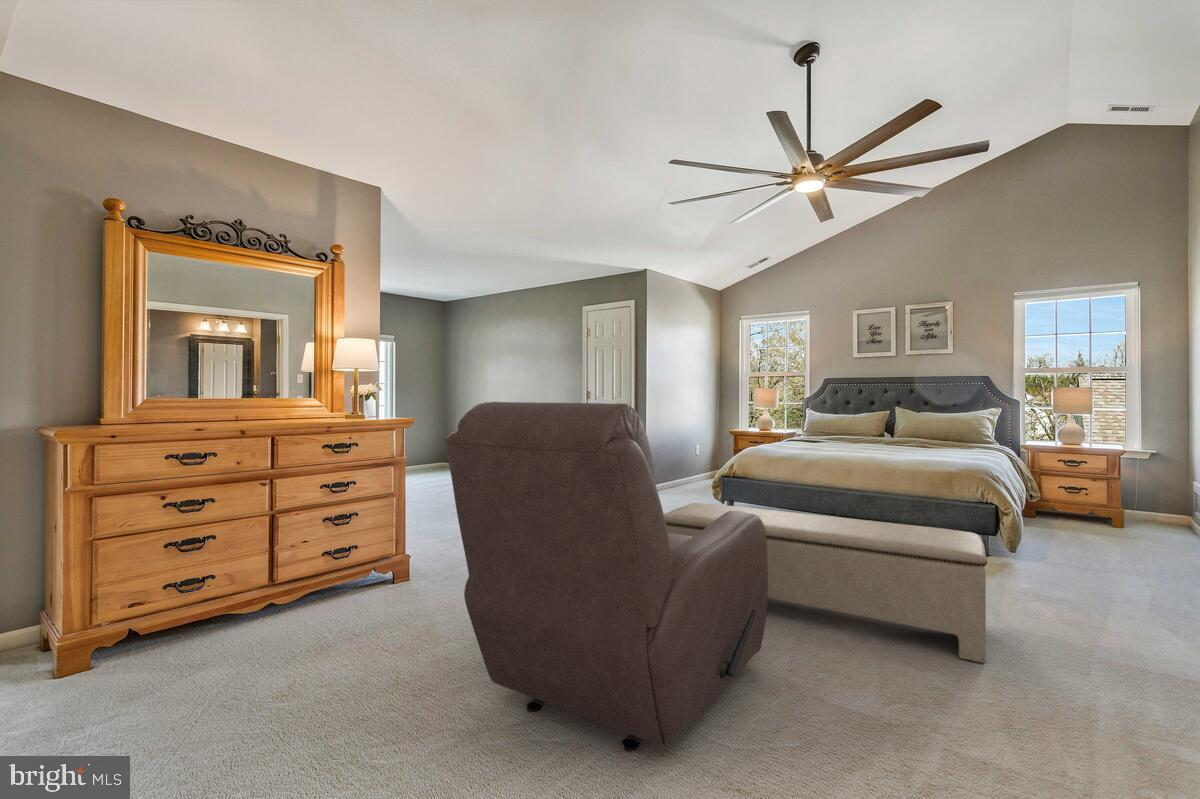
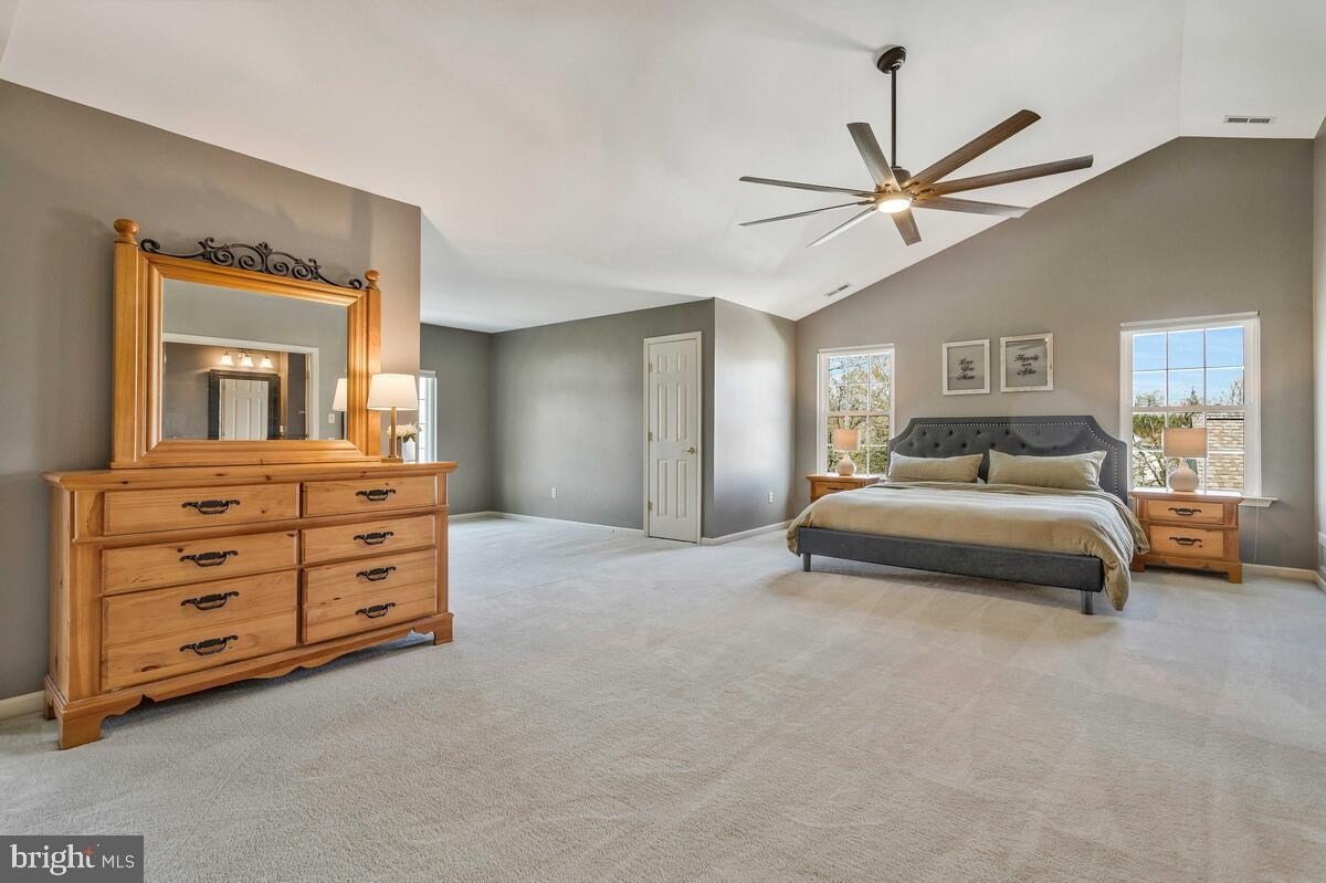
- chair (620, 547)
- bench (807, 564)
